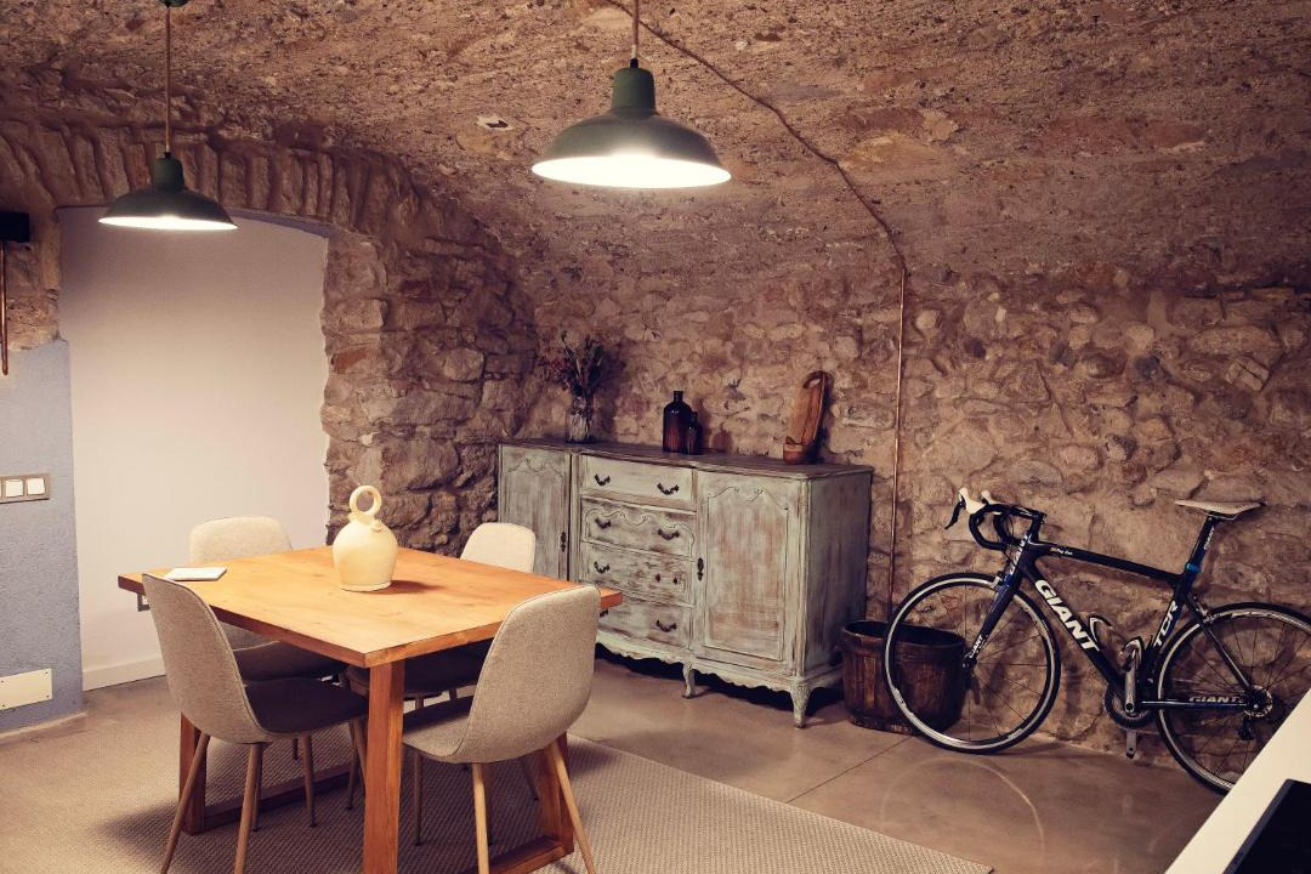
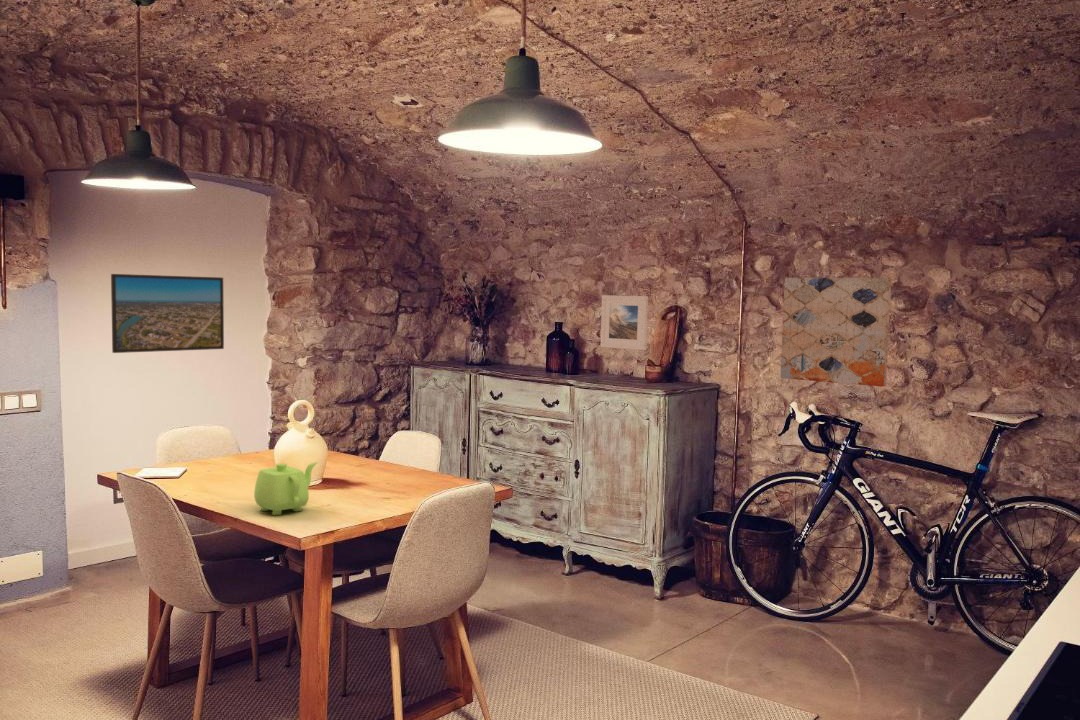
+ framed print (623, 322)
+ wall art (833, 330)
+ teapot (289, 485)
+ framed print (170, 313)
